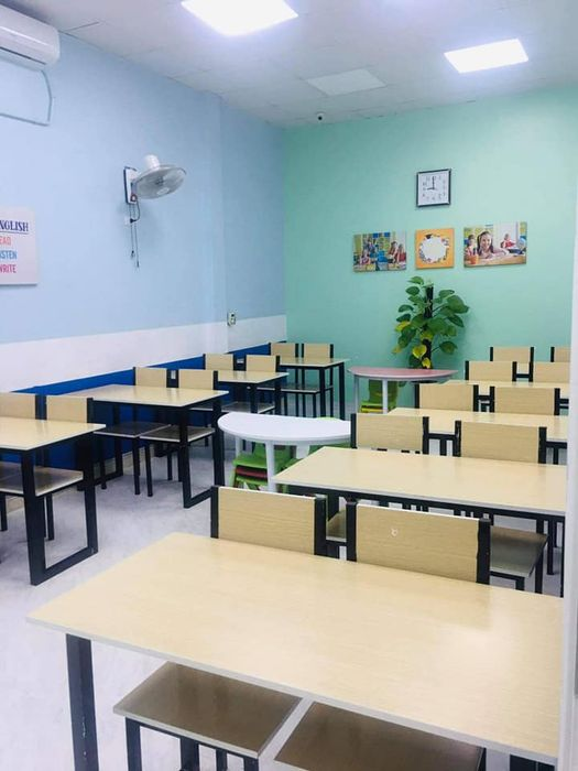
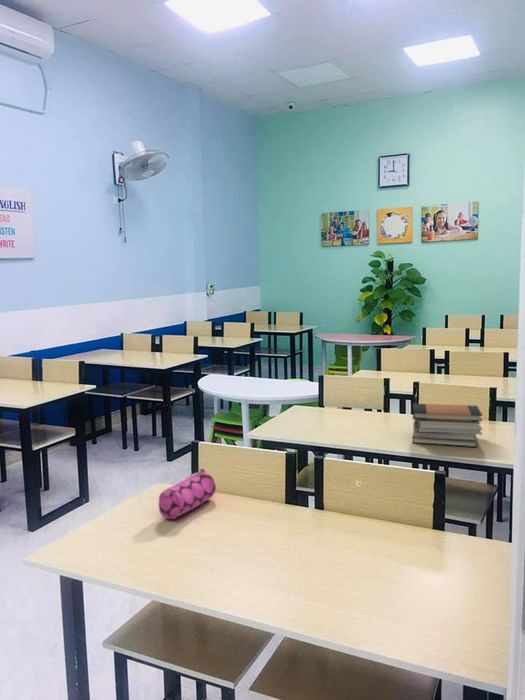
+ pencil case (186, 493)
+ book stack (445, 424)
